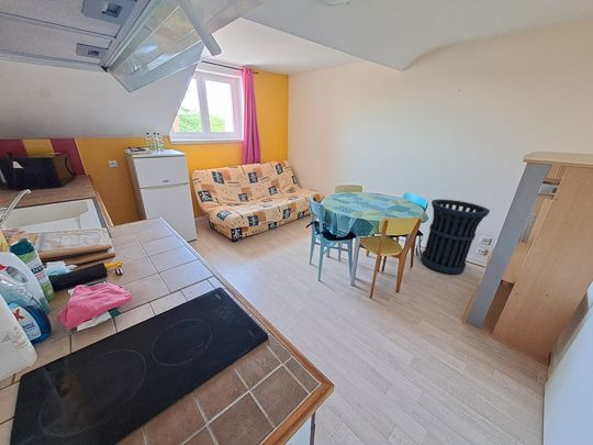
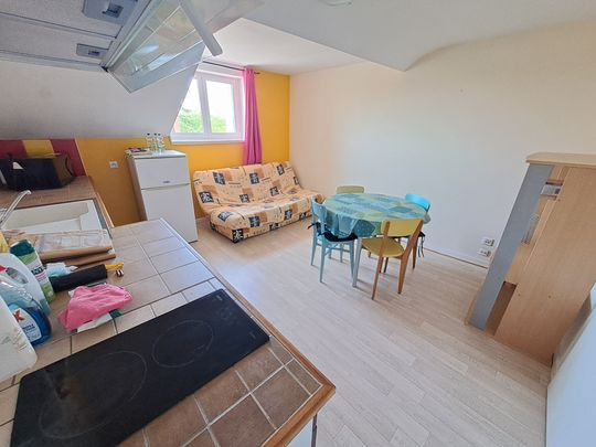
- trash can (449, 236)
